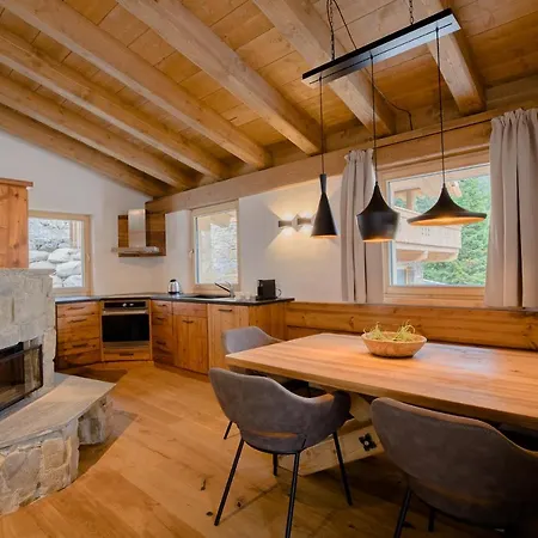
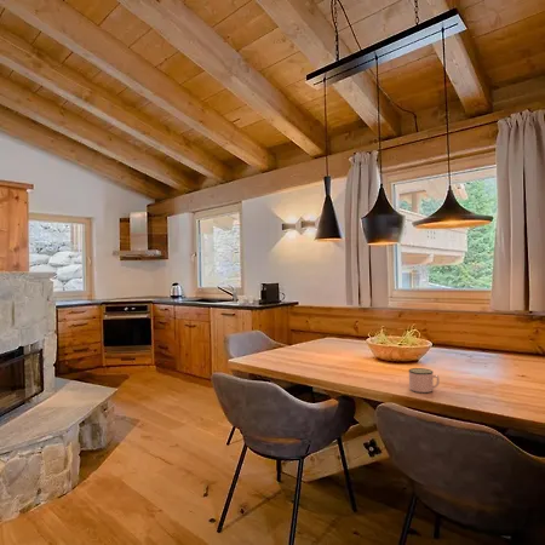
+ mug (424, 380)
